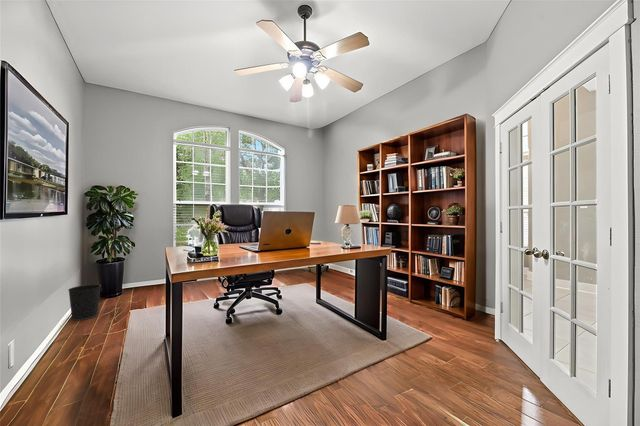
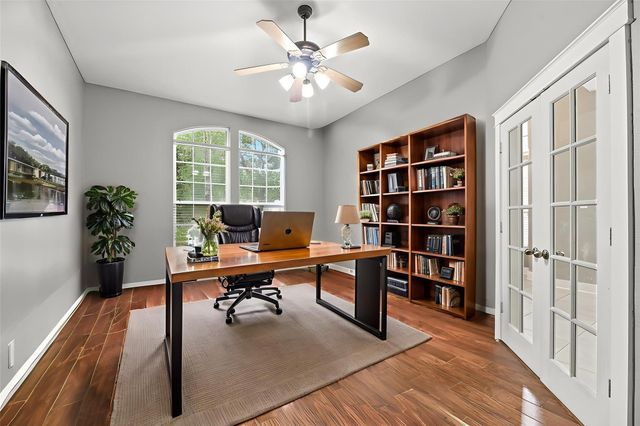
- wastebasket (85, 302)
